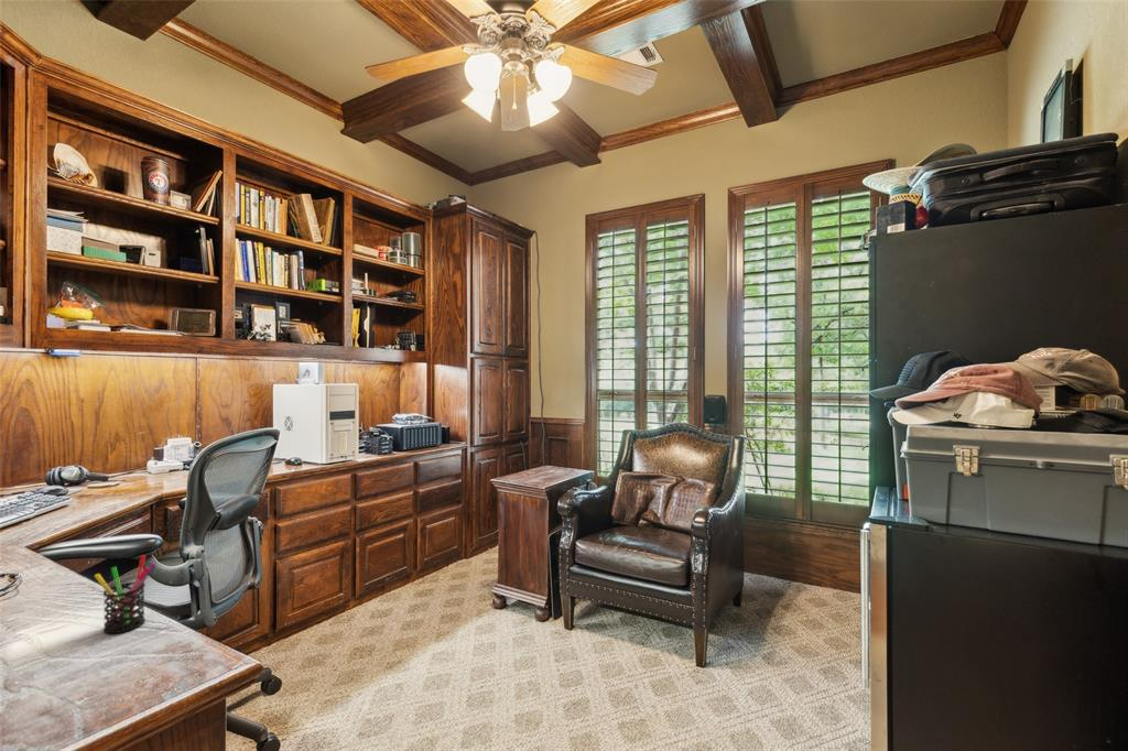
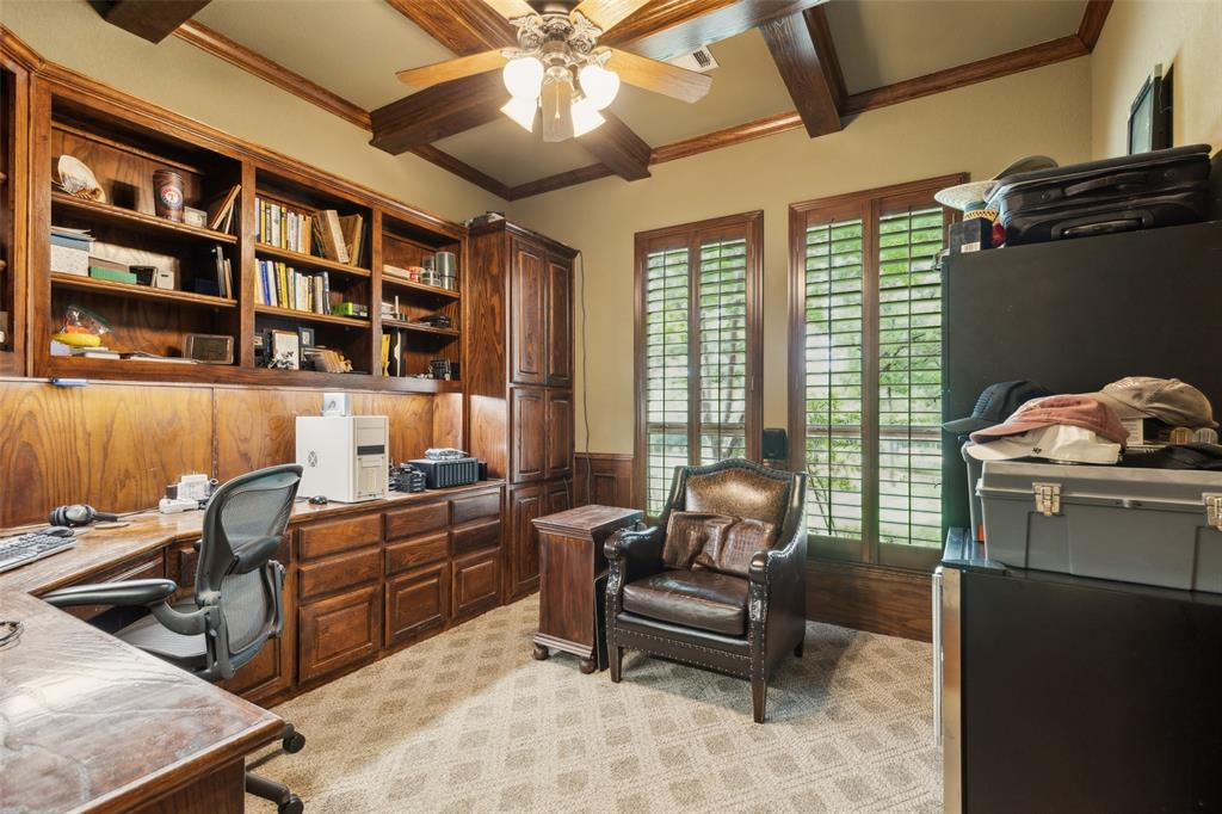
- pen holder (124, 592)
